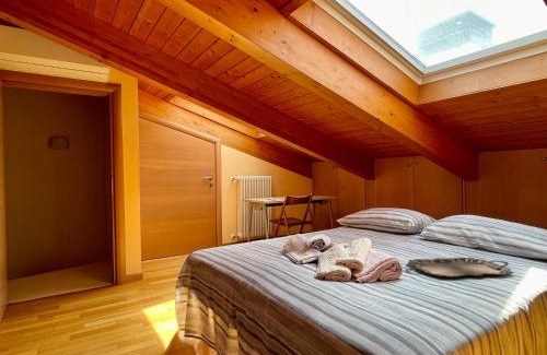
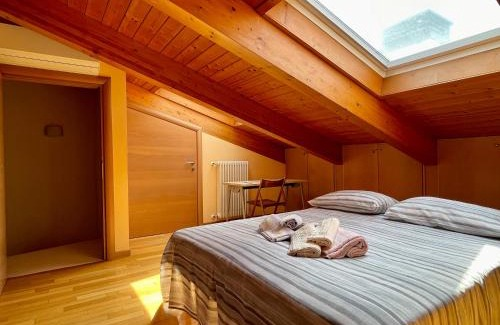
- serving tray (456, 265)
